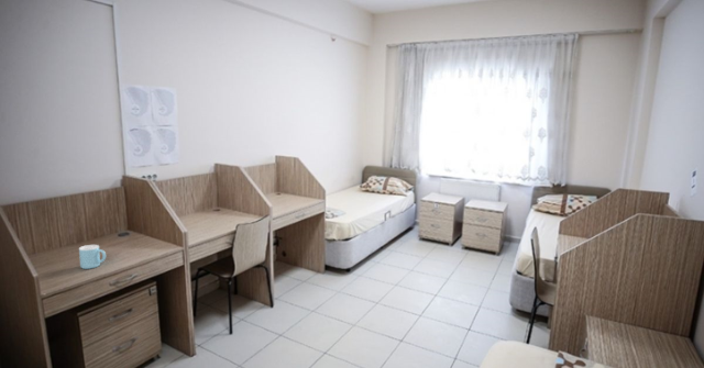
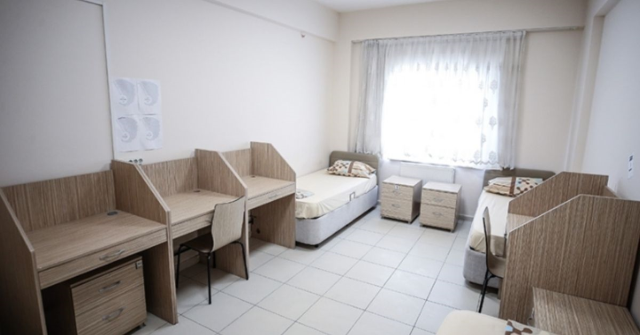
- mug (92, 256)
